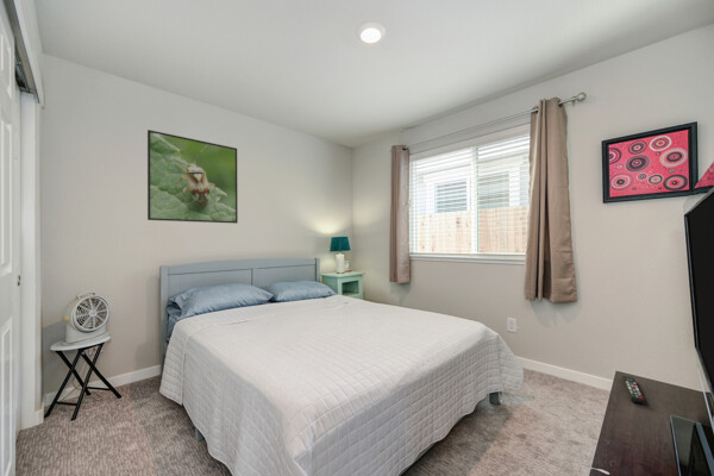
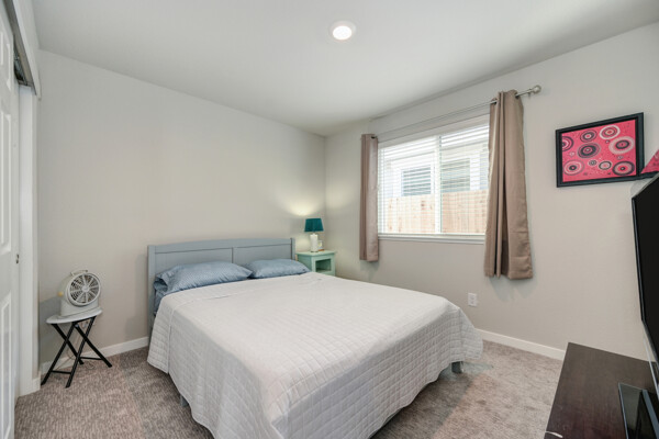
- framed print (196, 181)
- remote control (632, 388)
